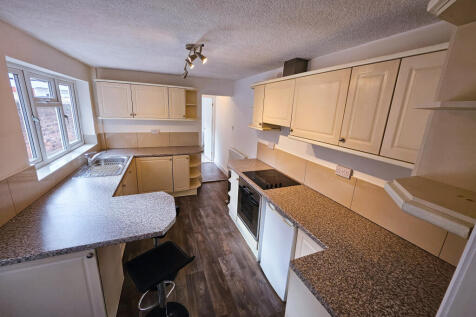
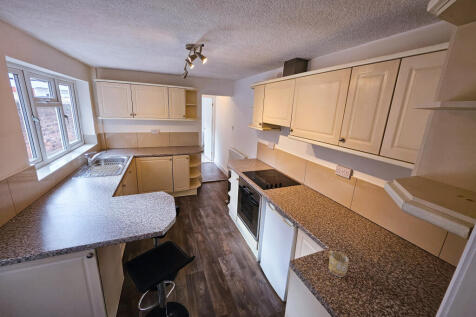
+ mug (335, 261)
